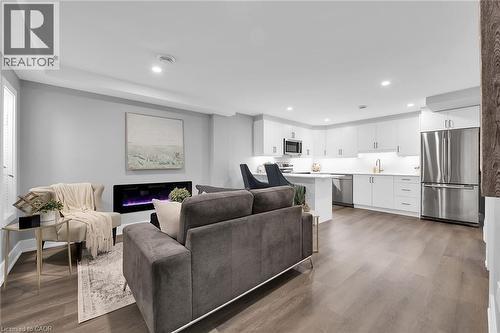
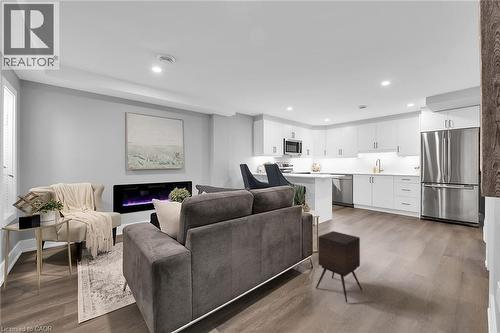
+ side table (338, 263)
